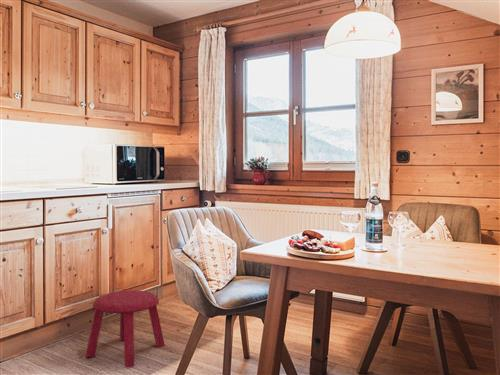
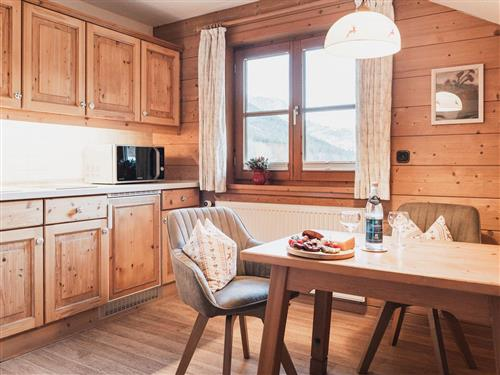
- stool (126, 324)
